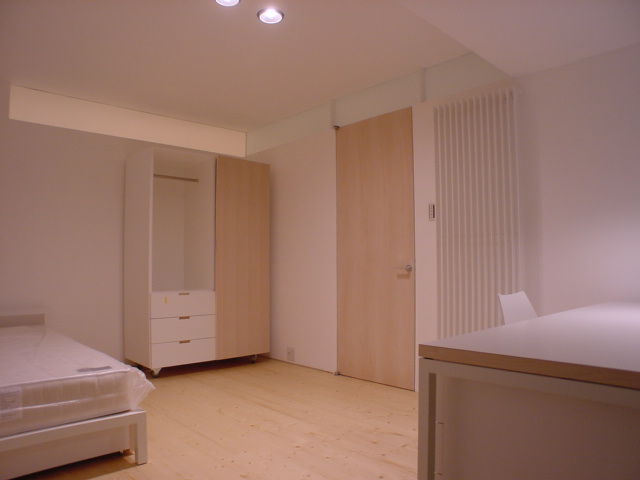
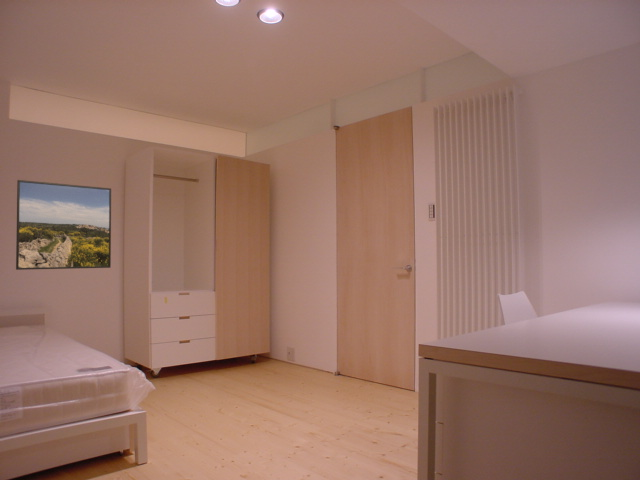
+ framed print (66, 226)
